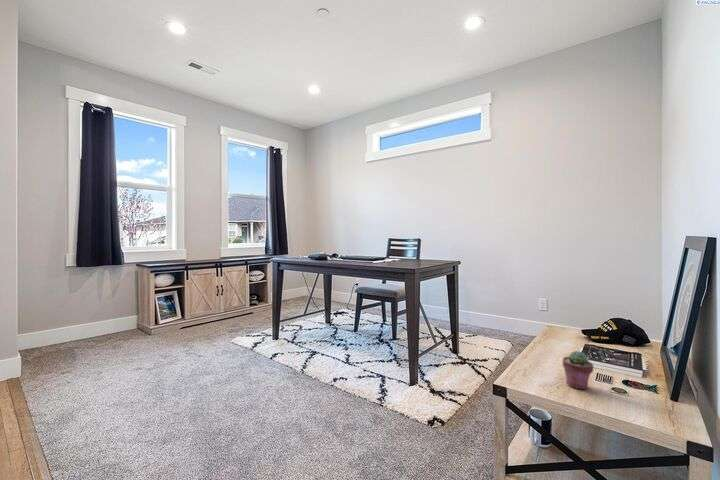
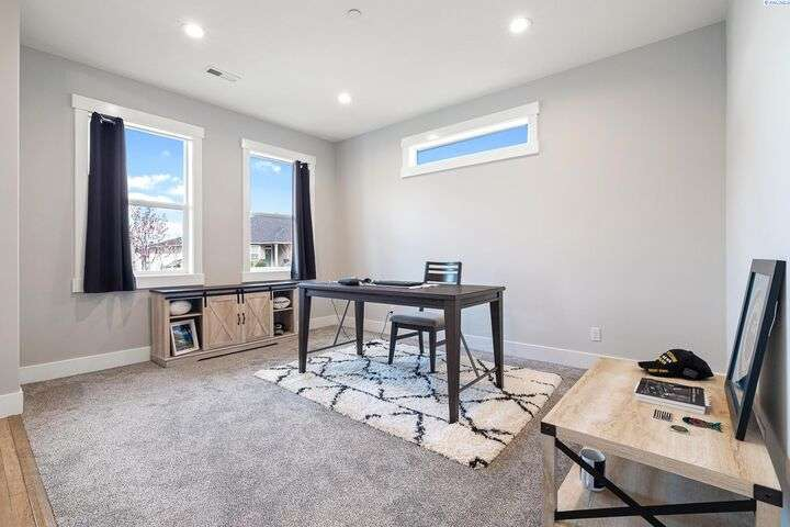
- potted succulent (577, 368)
